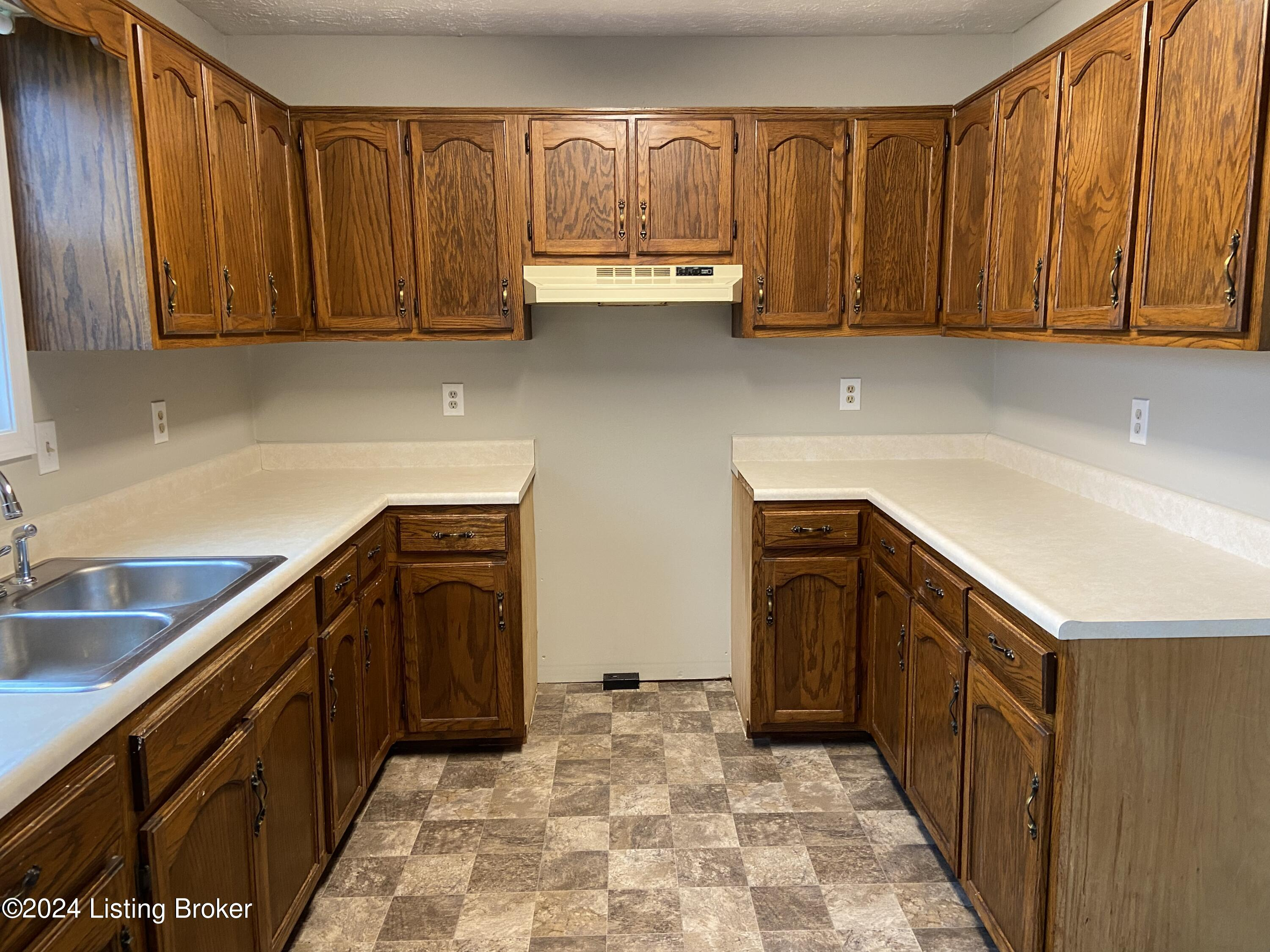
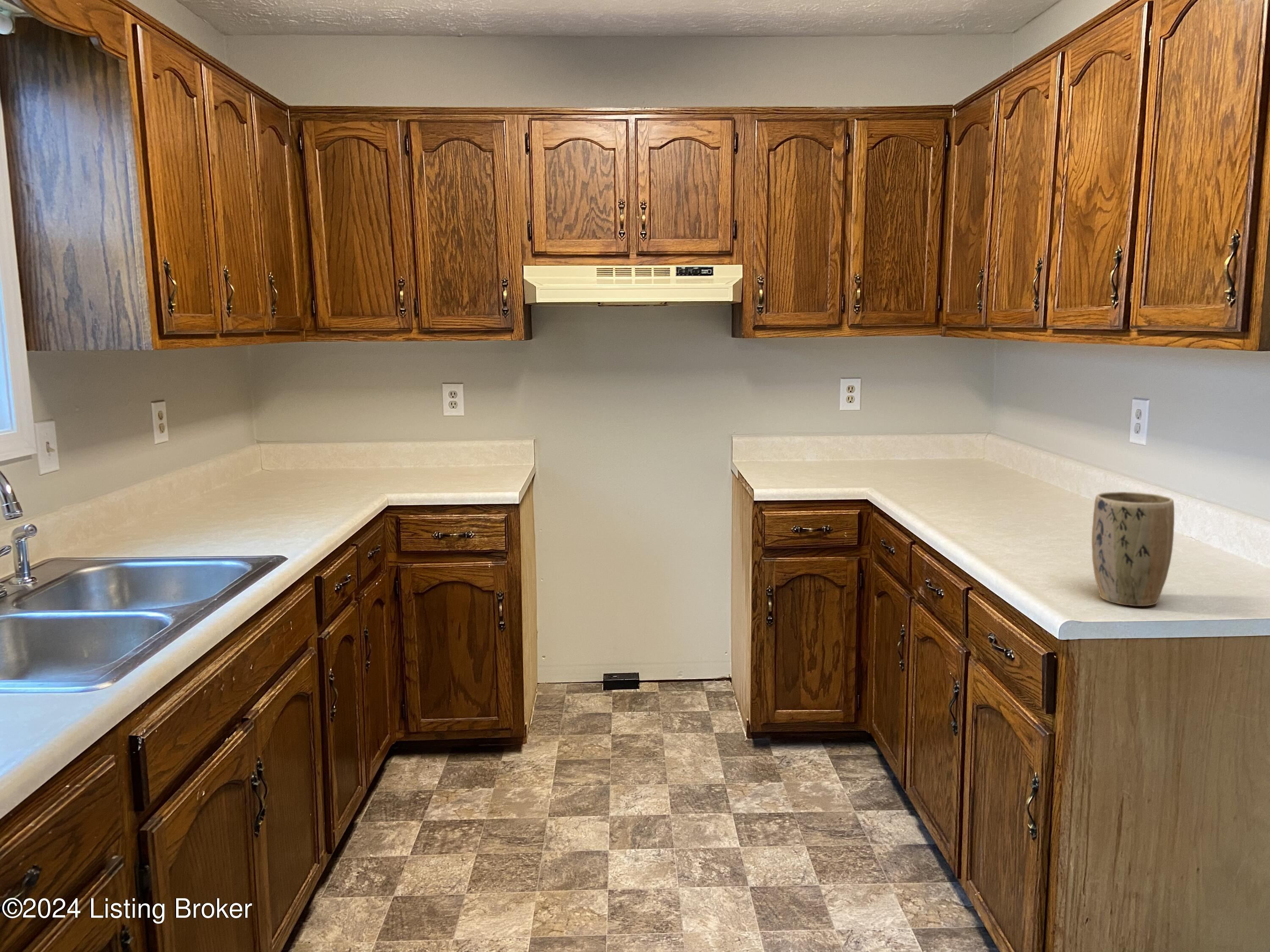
+ plant pot (1131, 548)
